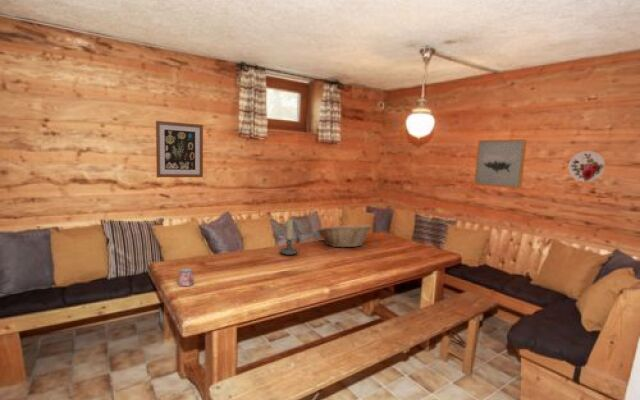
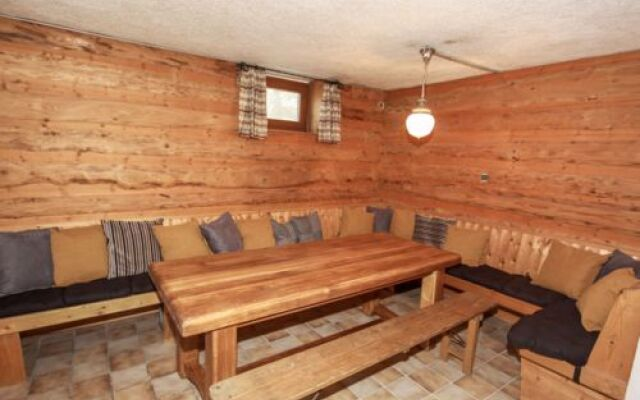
- wall art (180, 150)
- mug (186, 278)
- candle holder (291, 236)
- fruit basket (345, 233)
- wall art (499, 163)
- decorative plate (586, 166)
